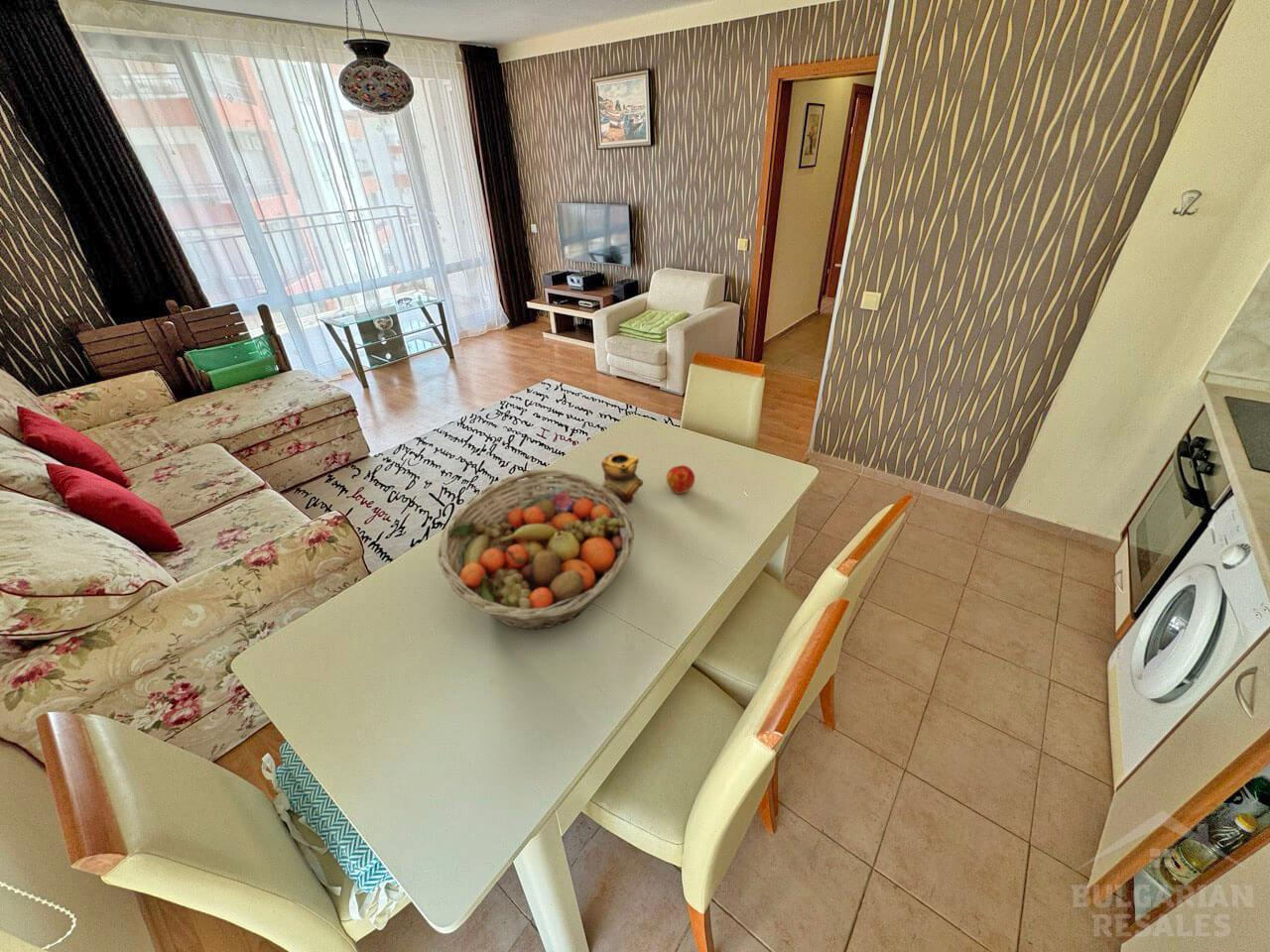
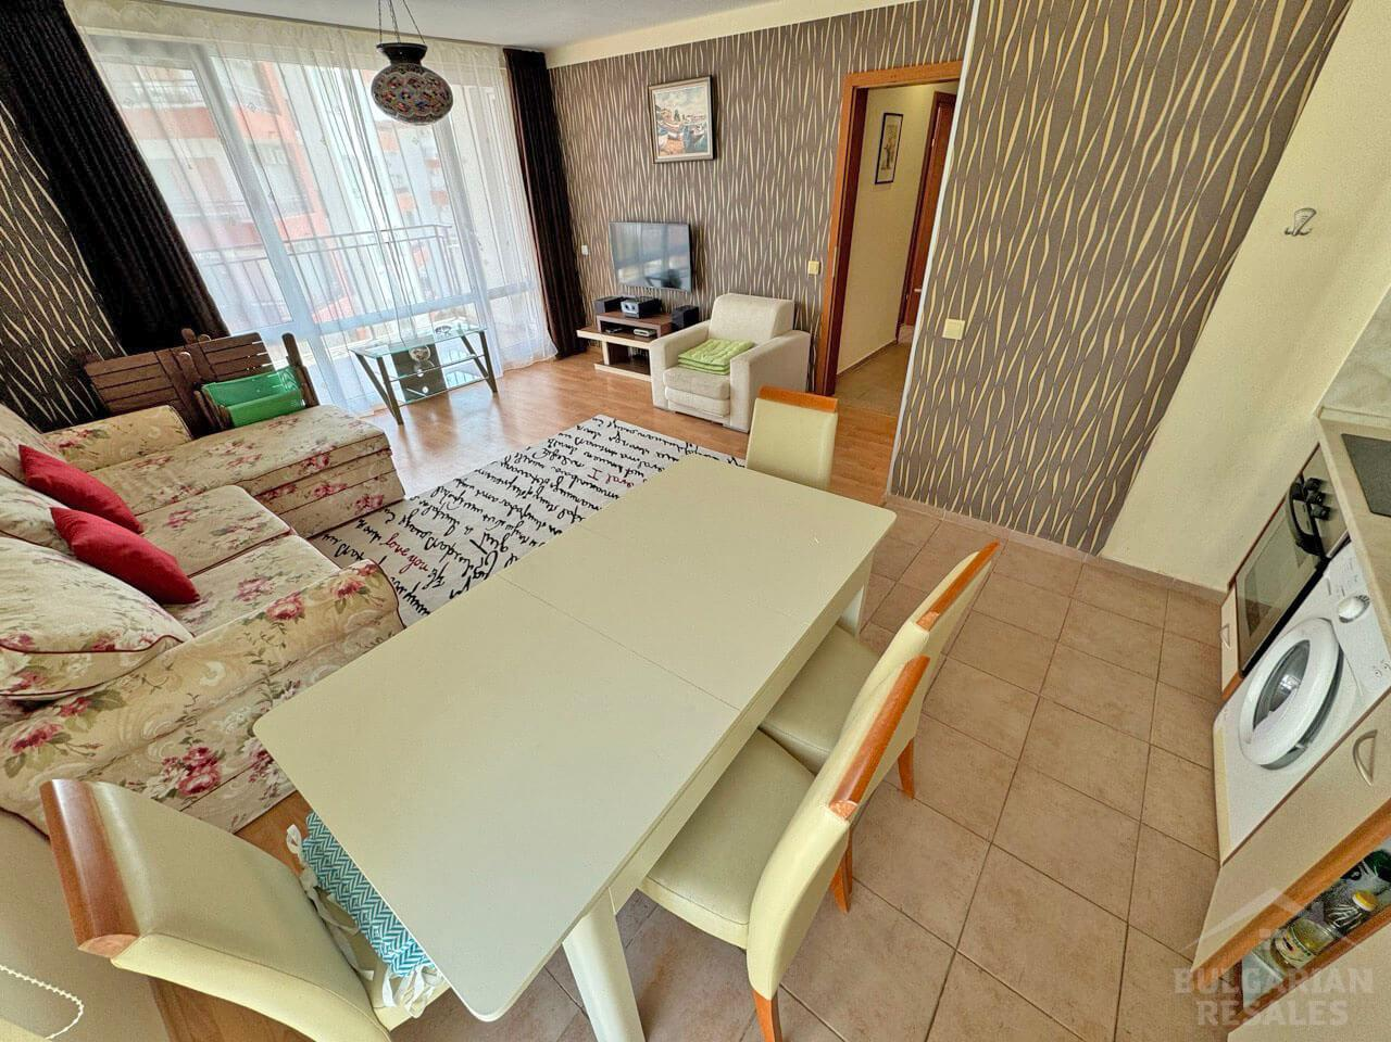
- apple (680, 480)
- teapot (622, 475)
- fruit basket (544, 545)
